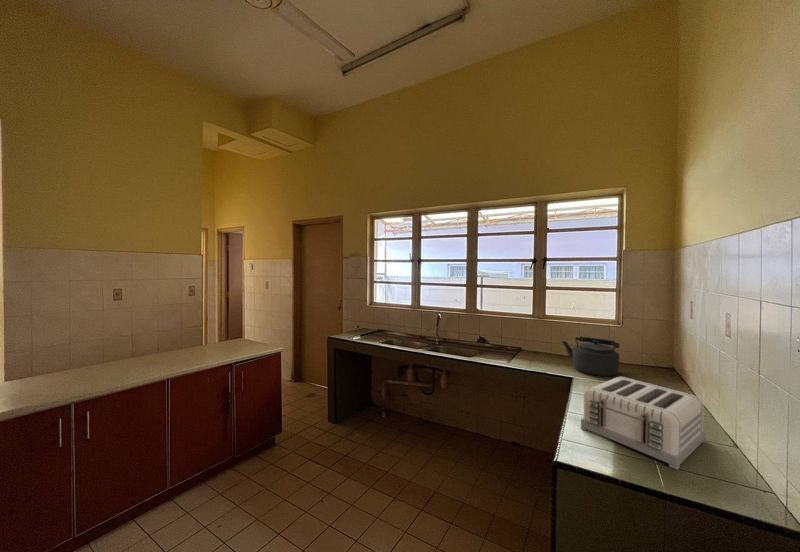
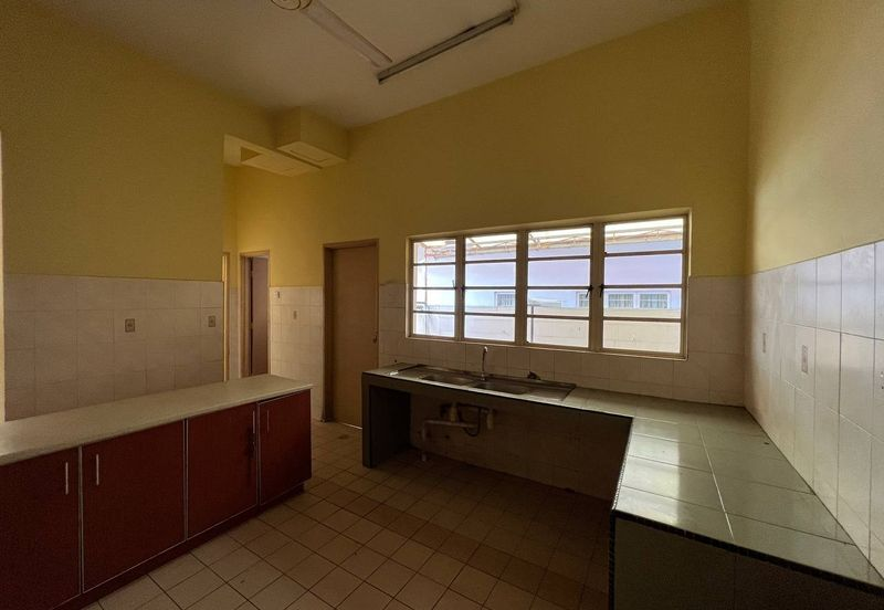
- toaster (638, 414)
- kettle (593, 355)
